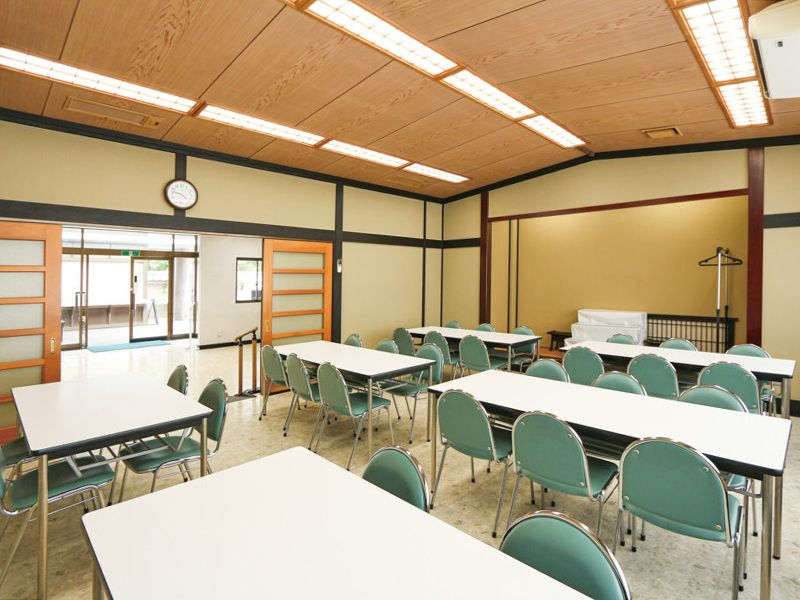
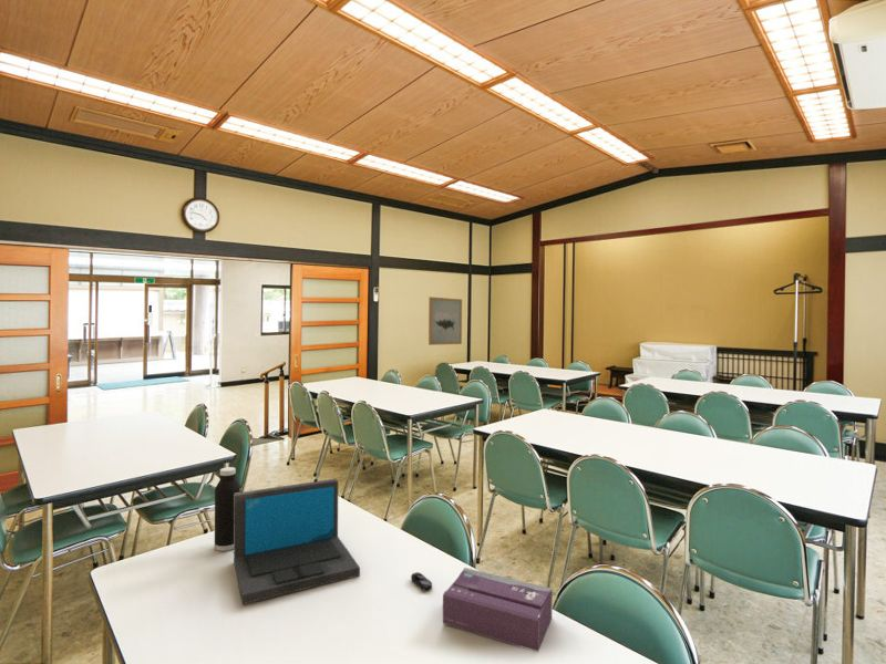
+ computer mouse (418, 575)
+ wall art (445, 321)
+ water bottle (227, 507)
+ laptop (295, 532)
+ tissue box (497, 605)
